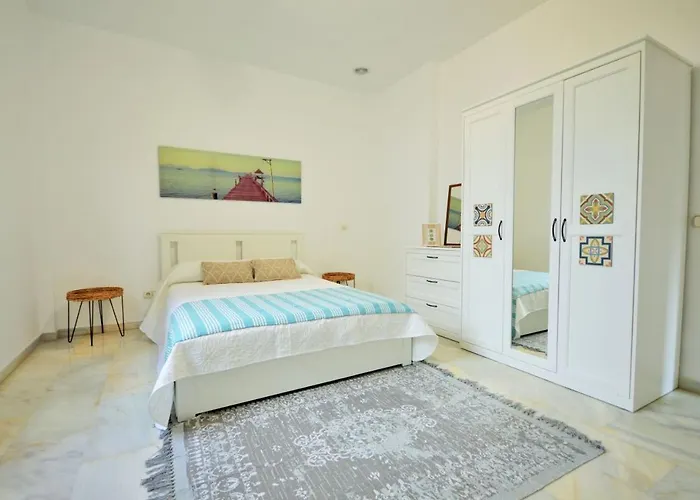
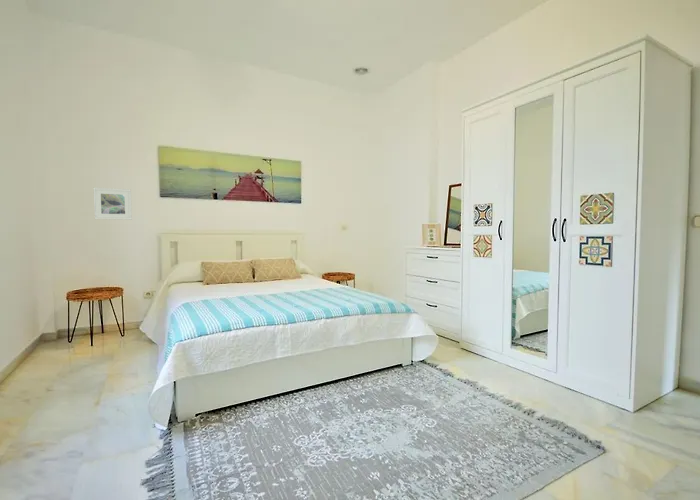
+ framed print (113, 204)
